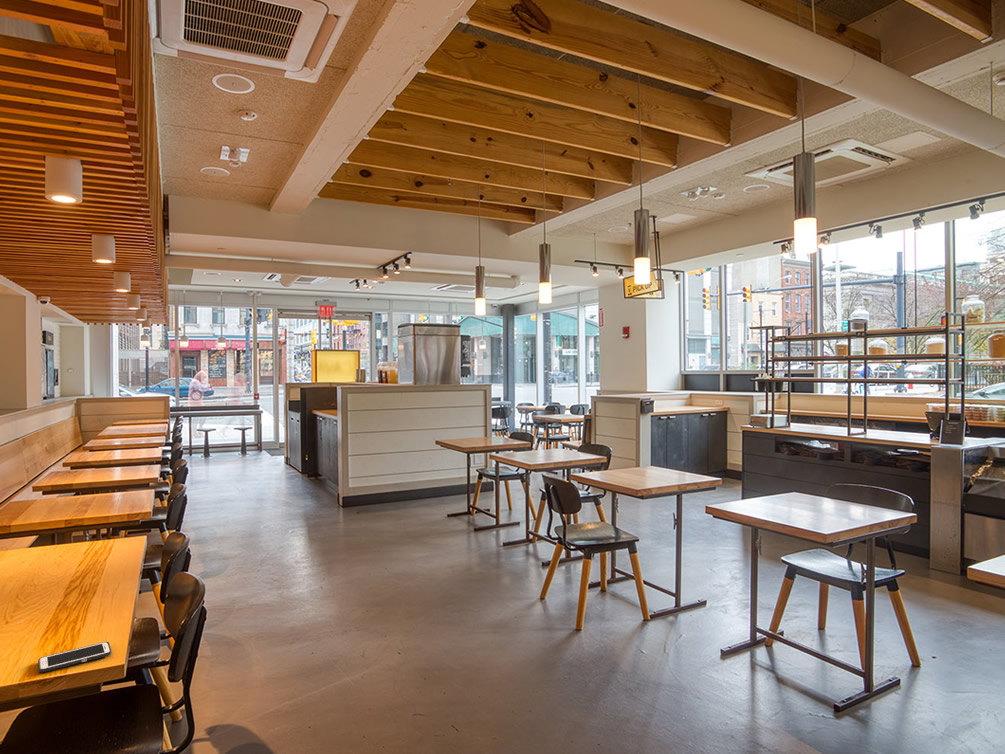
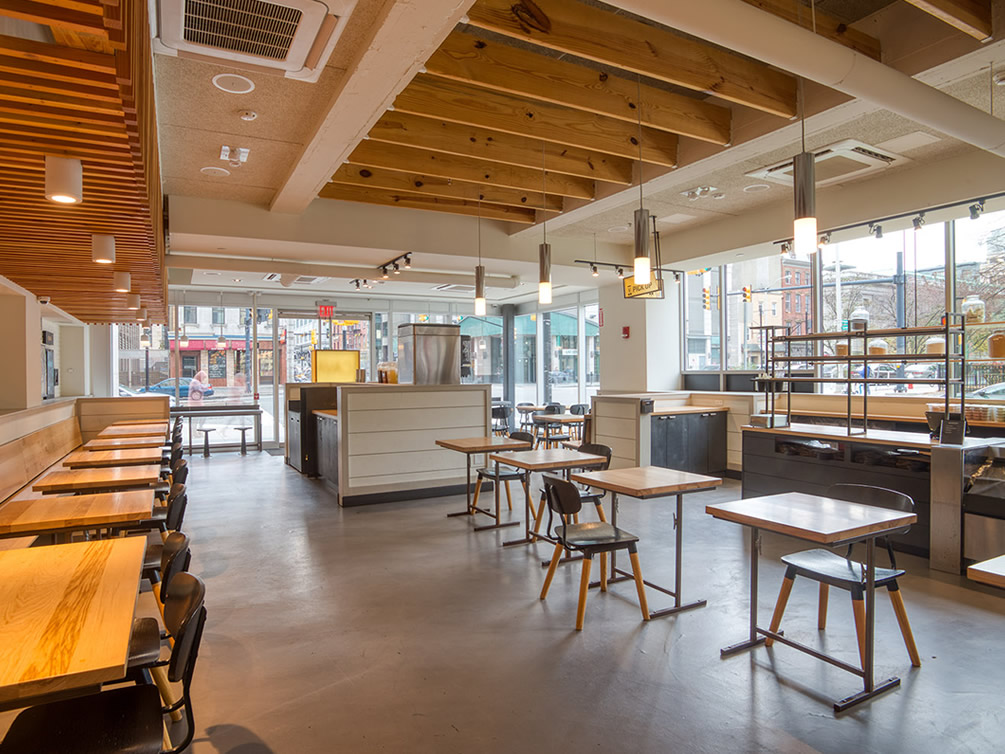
- cell phone (75, 656)
